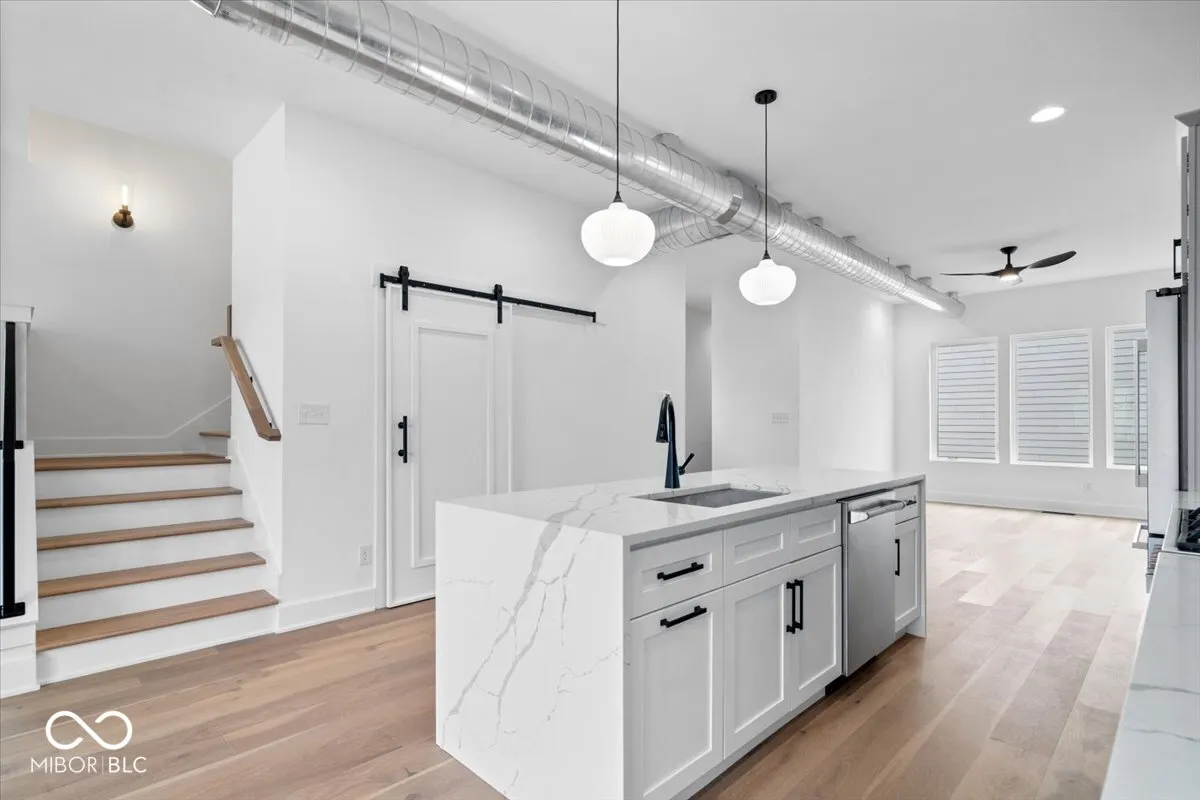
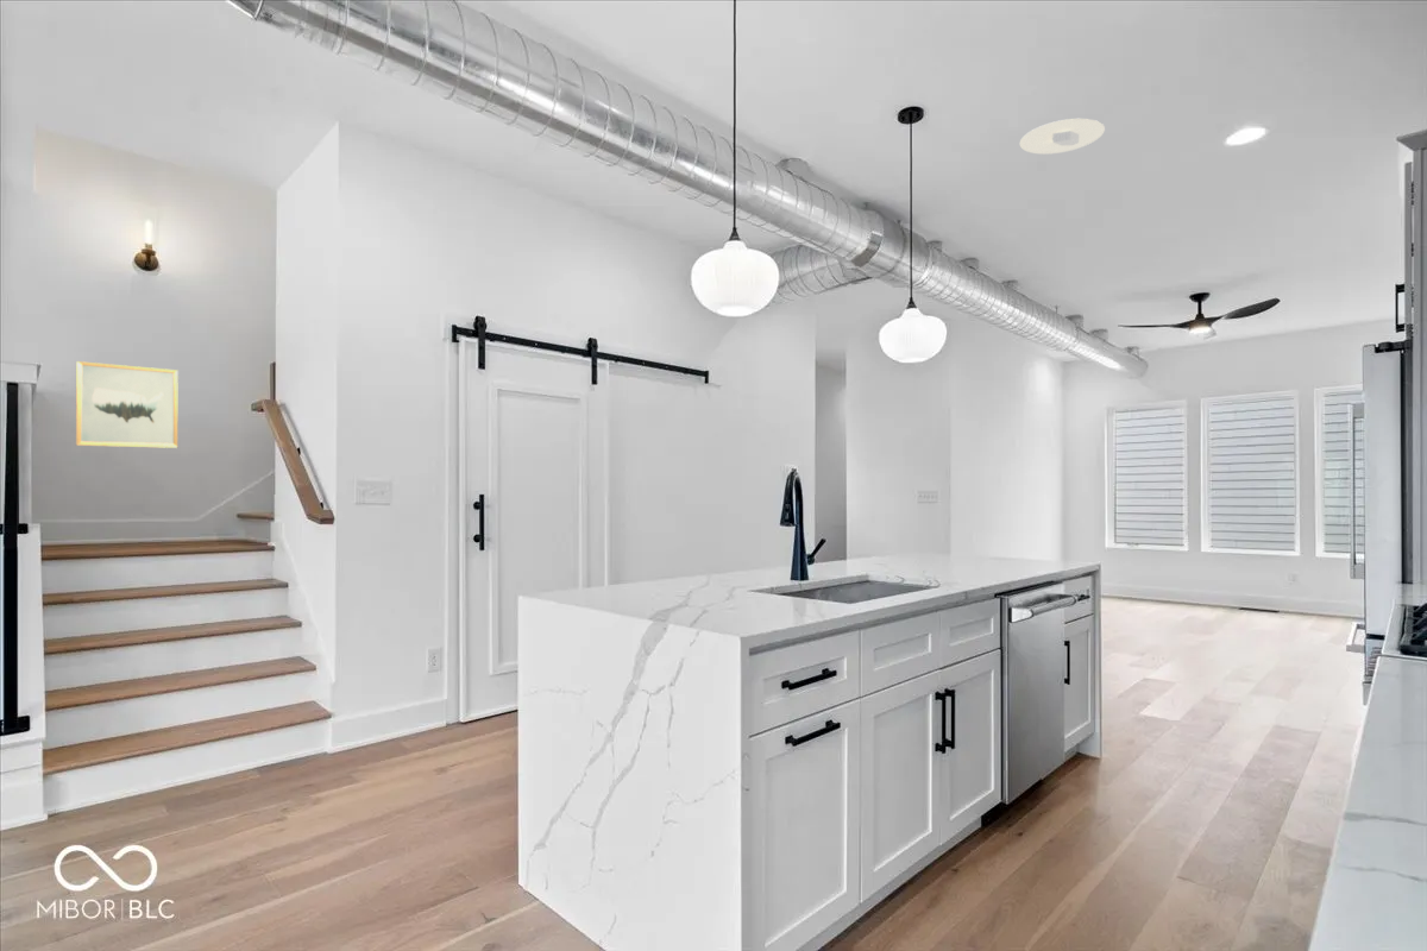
+ wall art (128, 405)
+ recessed light (1061, 133)
